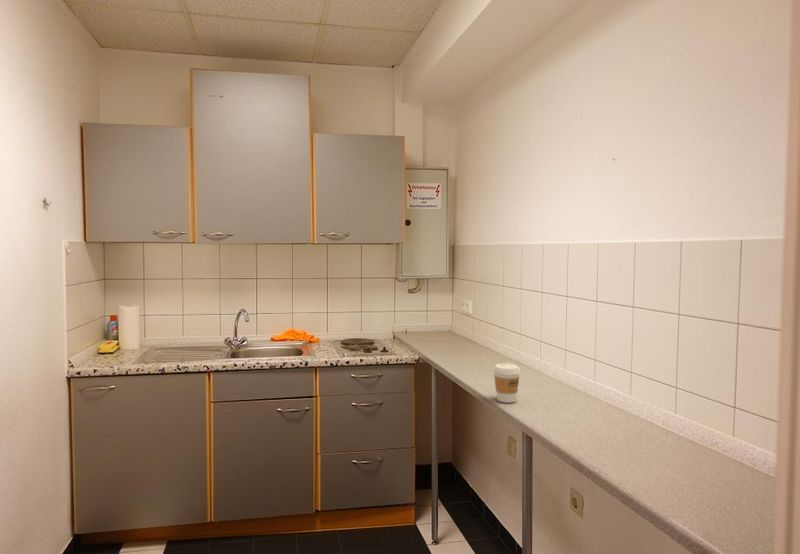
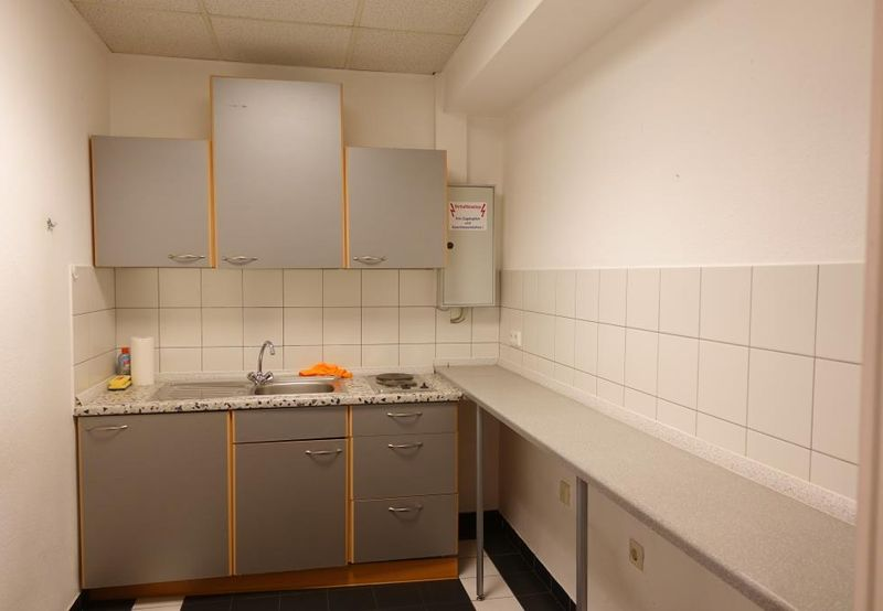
- coffee cup (506, 382)
